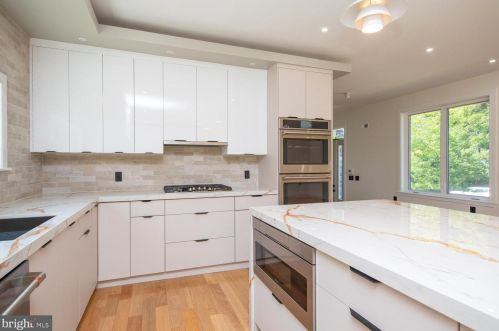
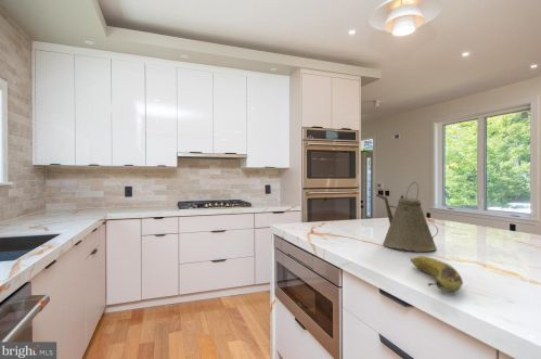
+ fruit (426, 271)
+ kettle (404, 214)
